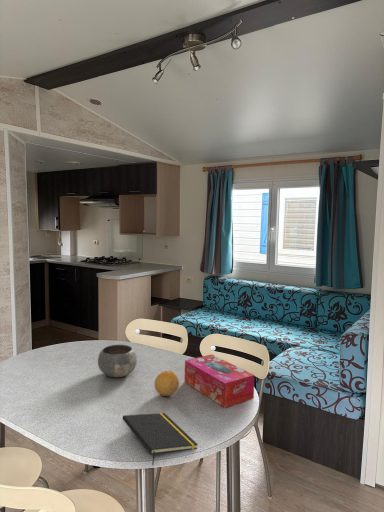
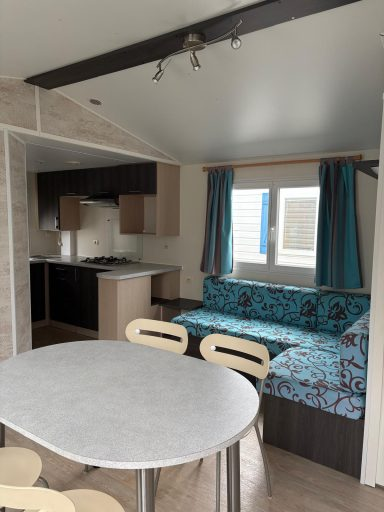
- fruit (166, 383)
- bowl (117, 361)
- tissue box (217, 378)
- notepad (158, 431)
